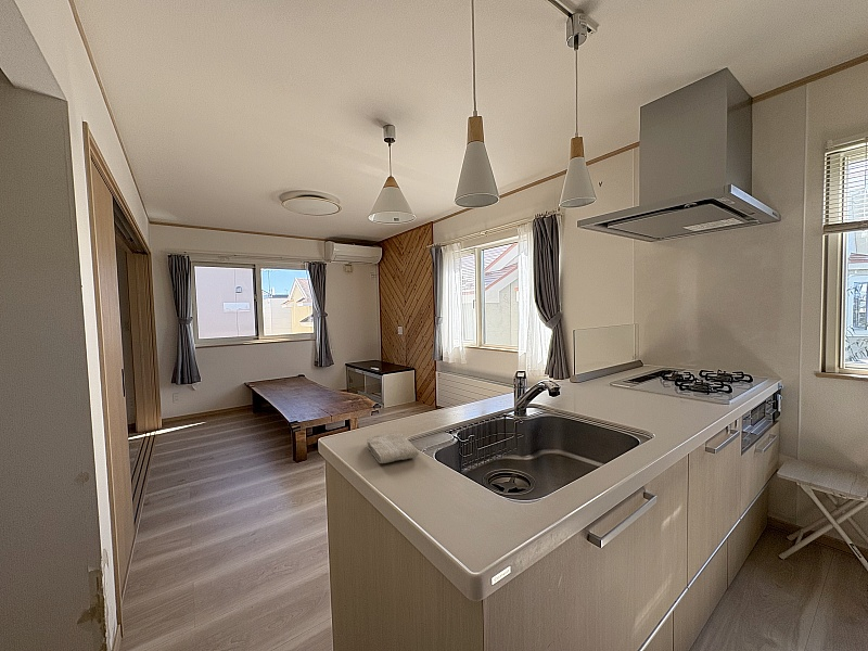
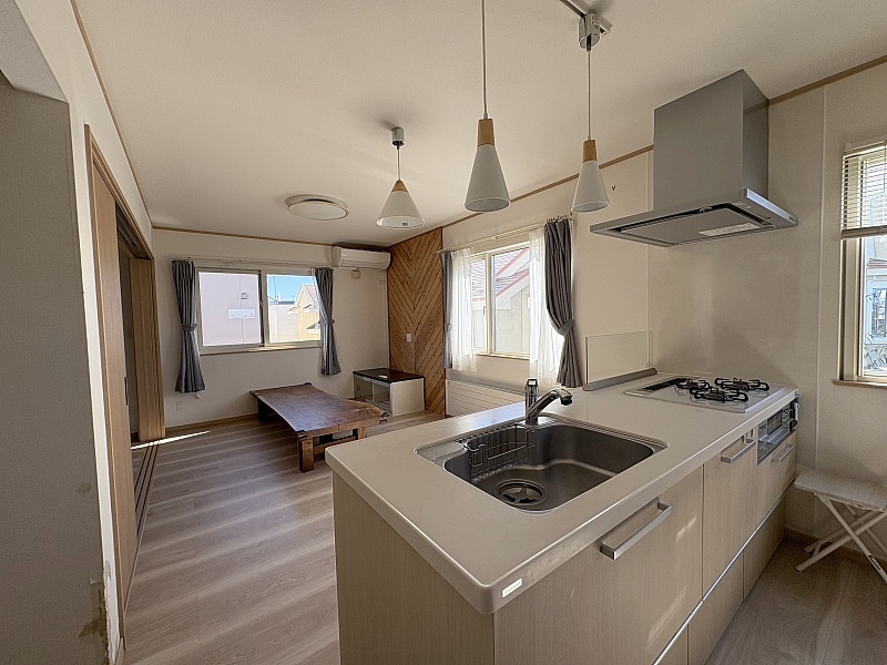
- washcloth (391, 446)
